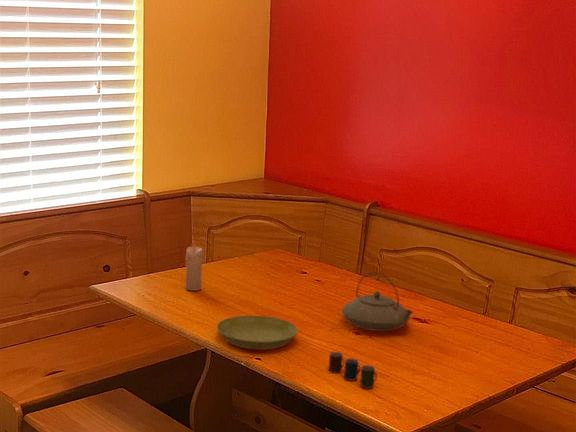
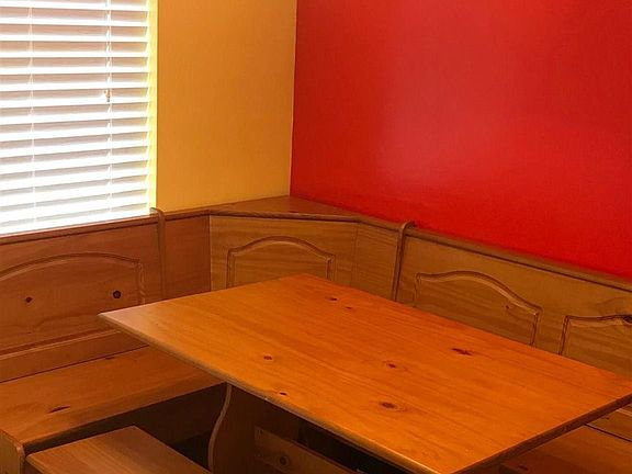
- cup (353, 364)
- saucer (256, 333)
- candle (194, 264)
- teapot (380, 300)
